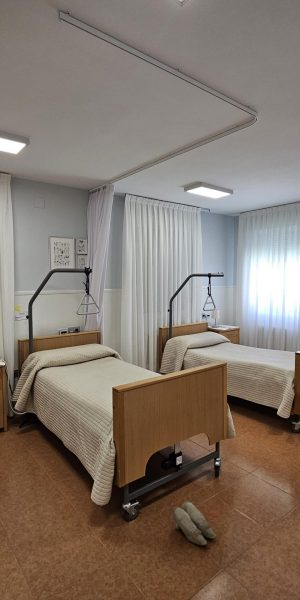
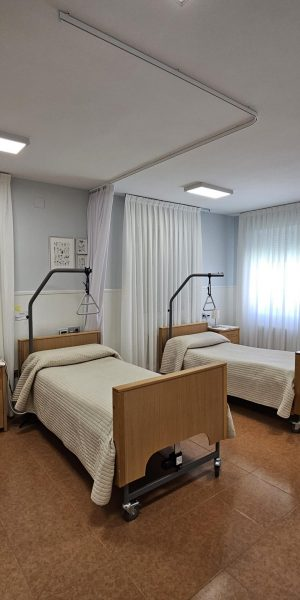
- slippers (193, 522)
